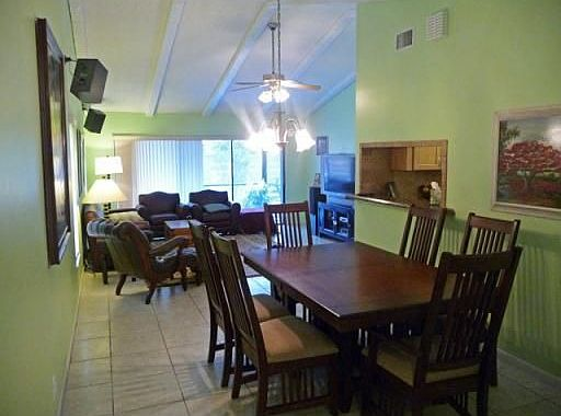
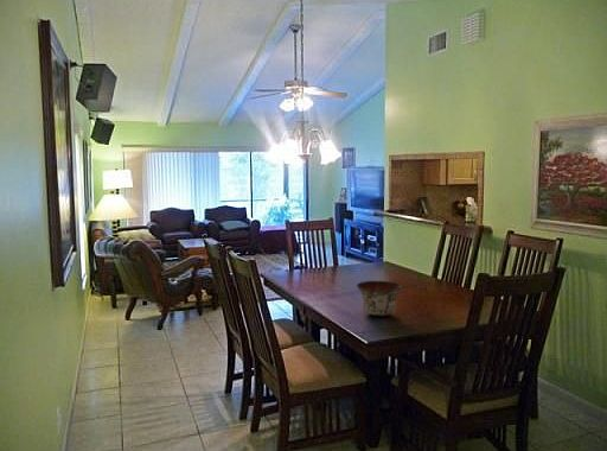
+ bowl (378, 299)
